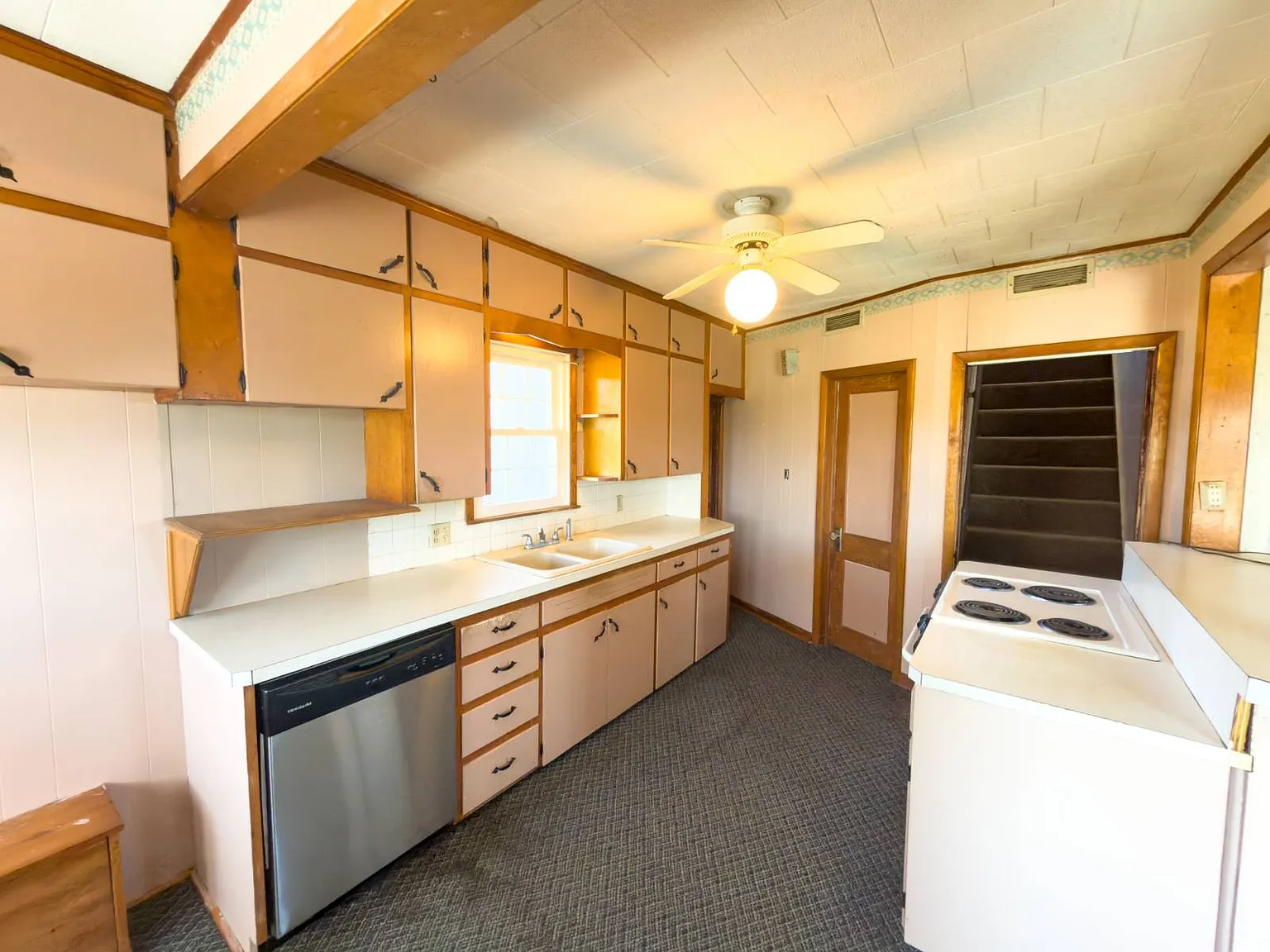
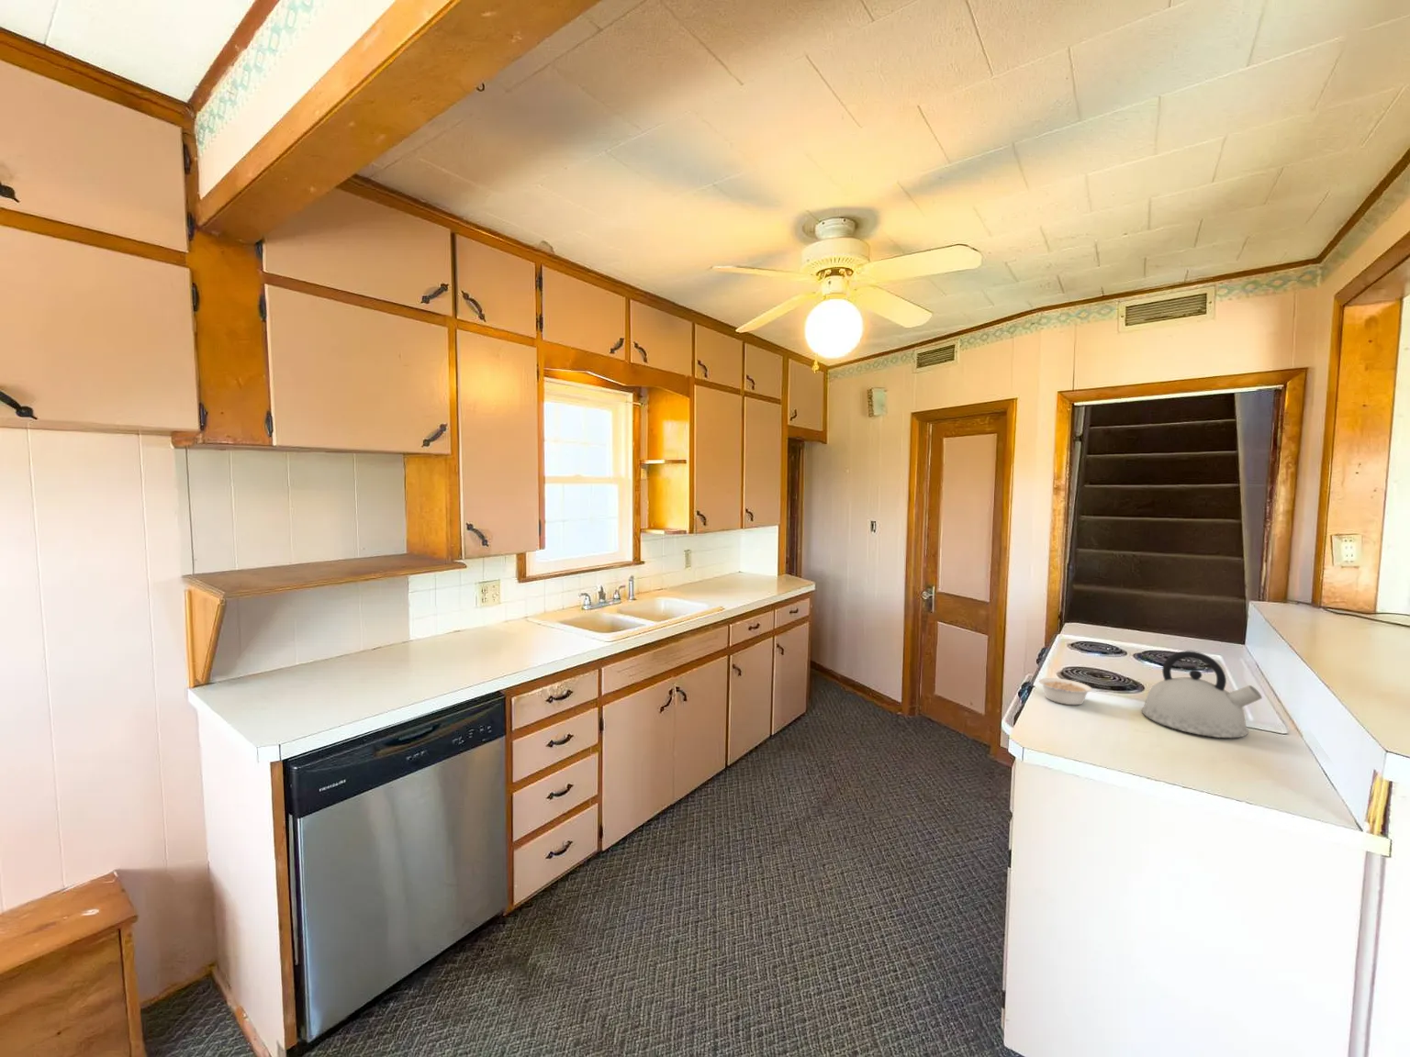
+ kettle (1200, 687)
+ legume (1067, 691)
